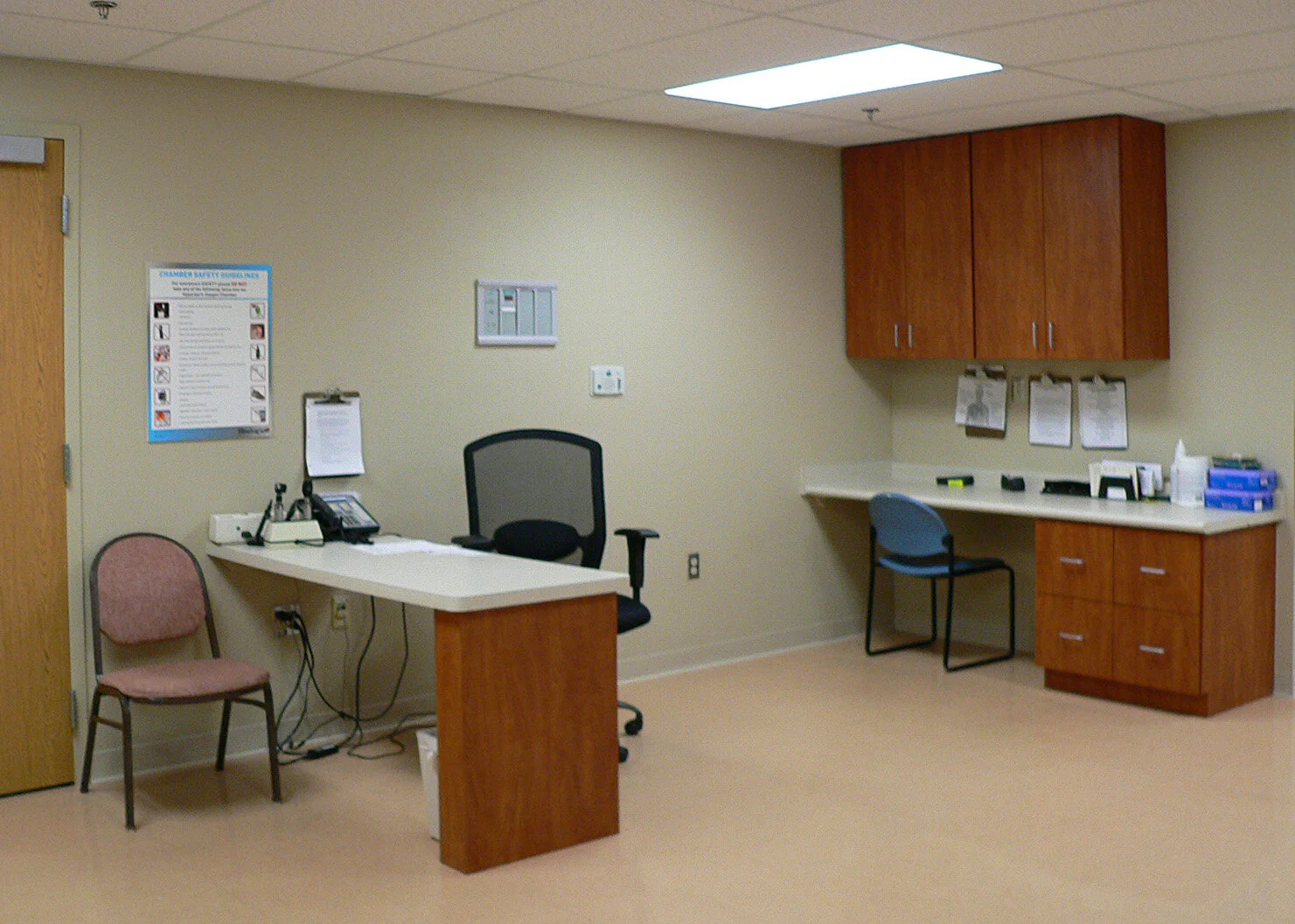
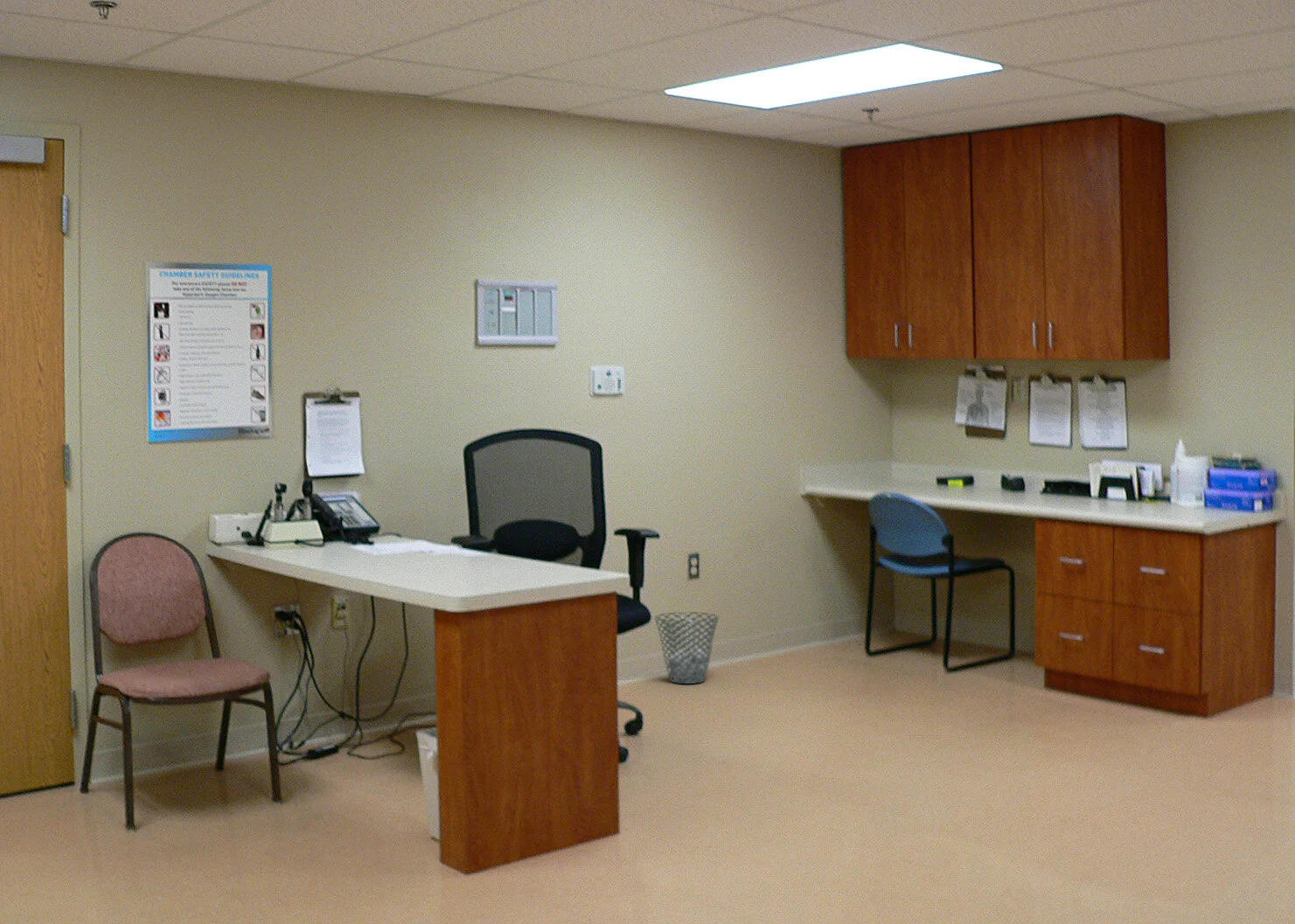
+ waste basket (686, 648)
